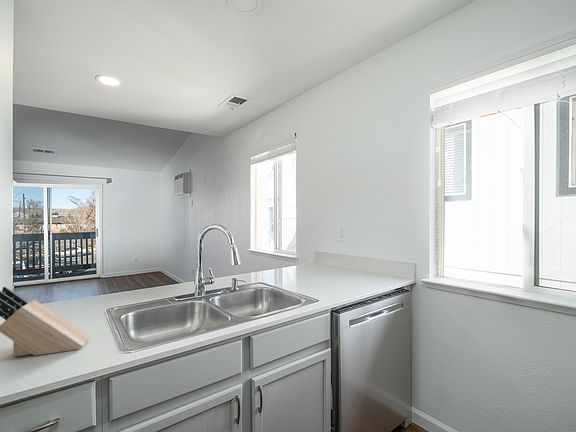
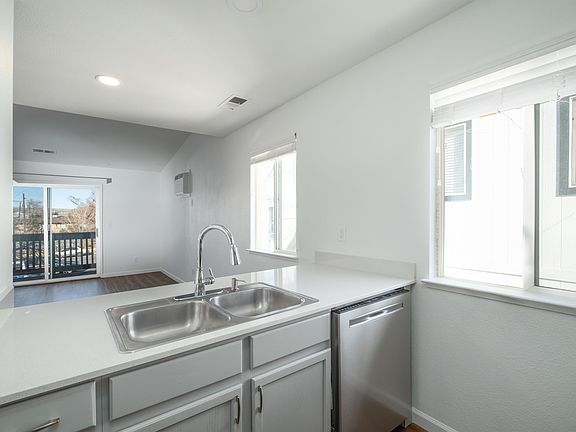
- knife block (39, 318)
